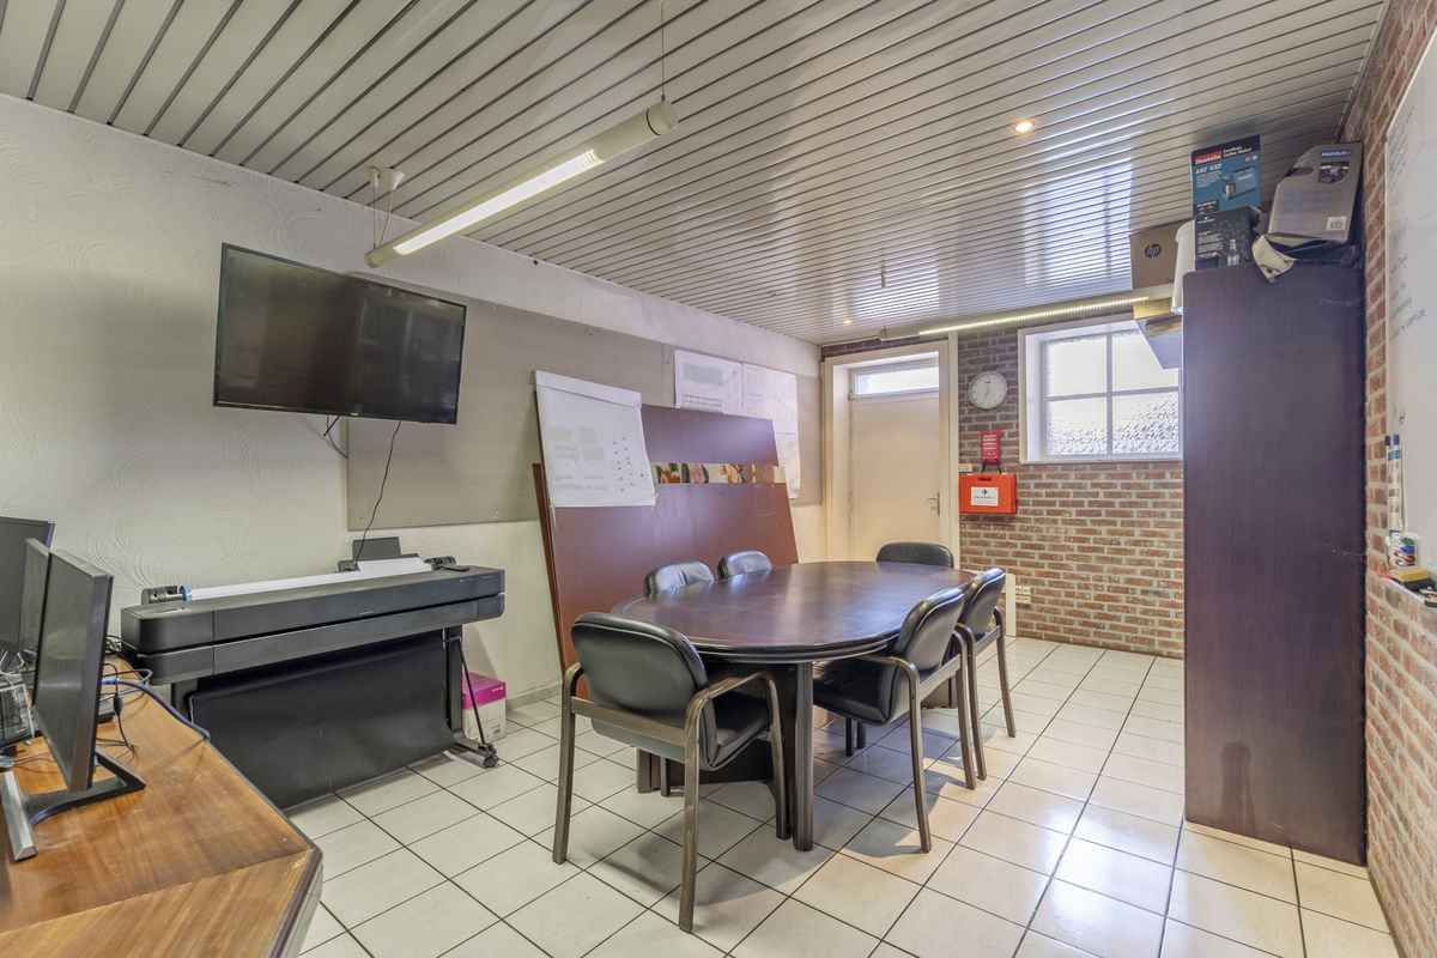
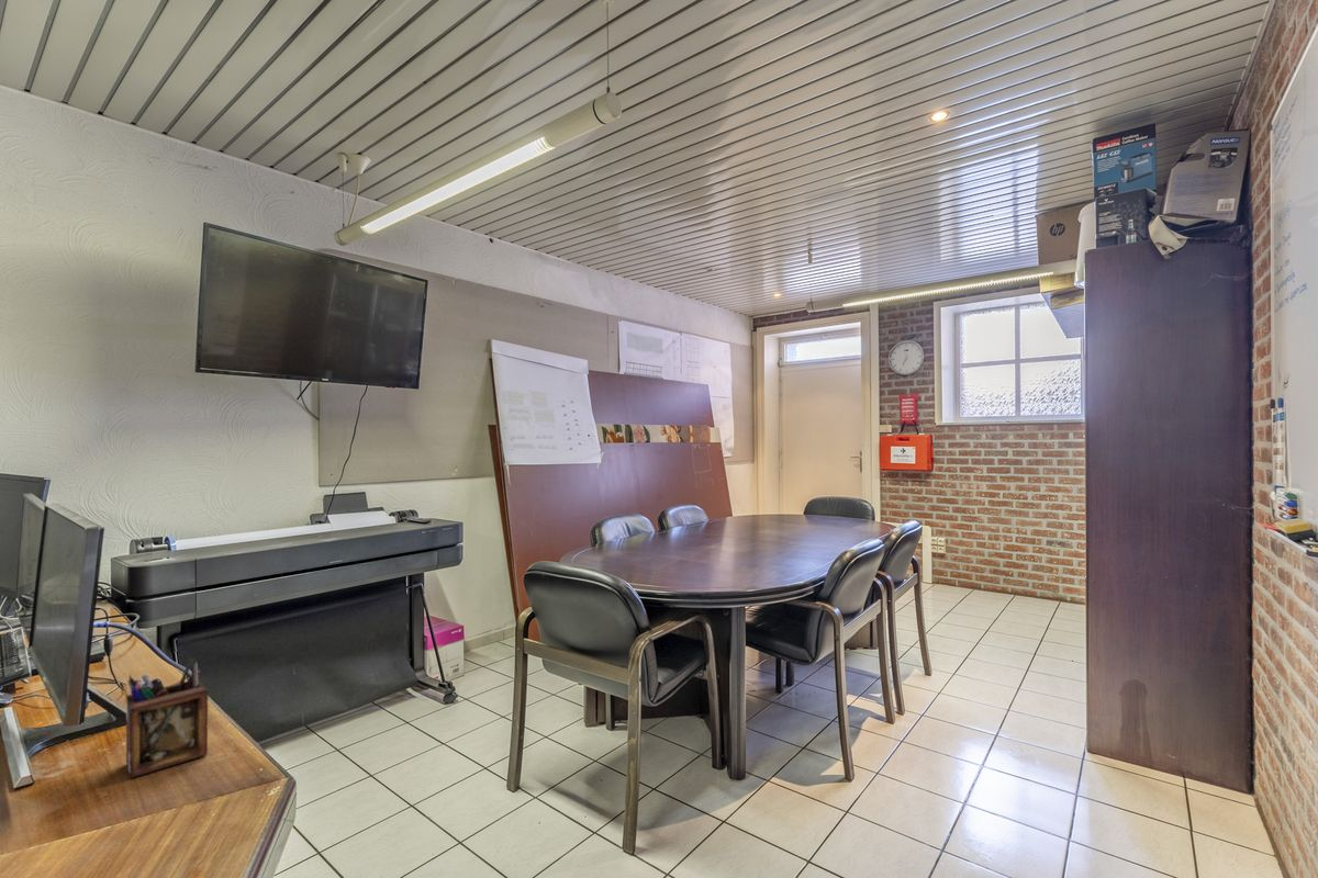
+ desk organizer (167, 712)
